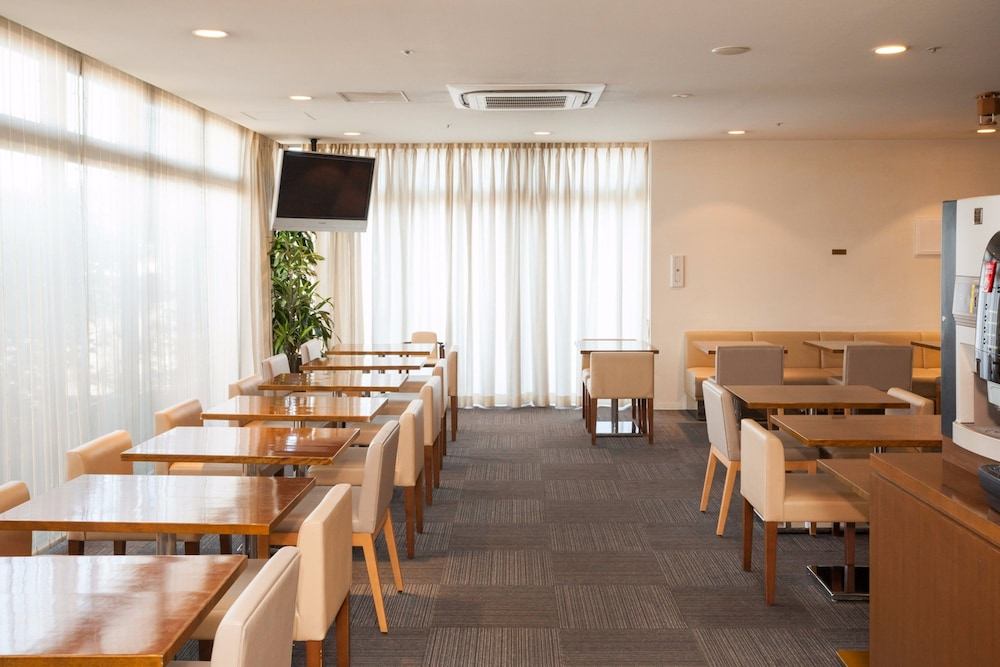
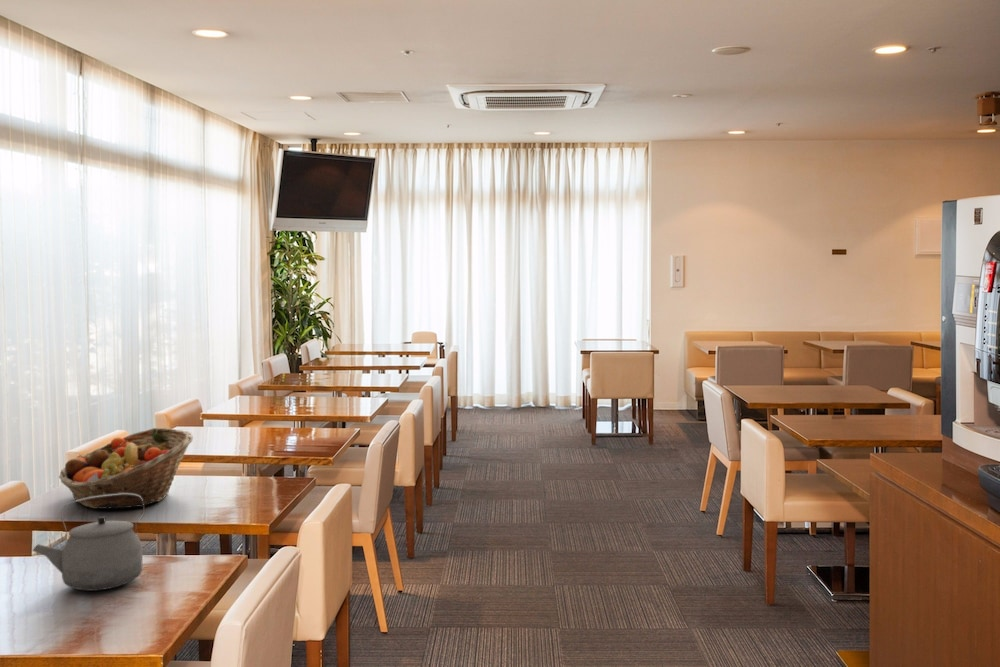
+ tea kettle (89, 541)
+ fruit basket (128, 466)
